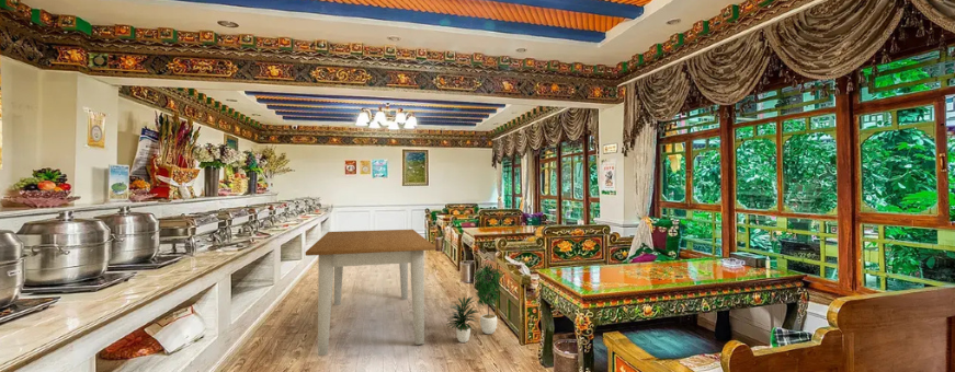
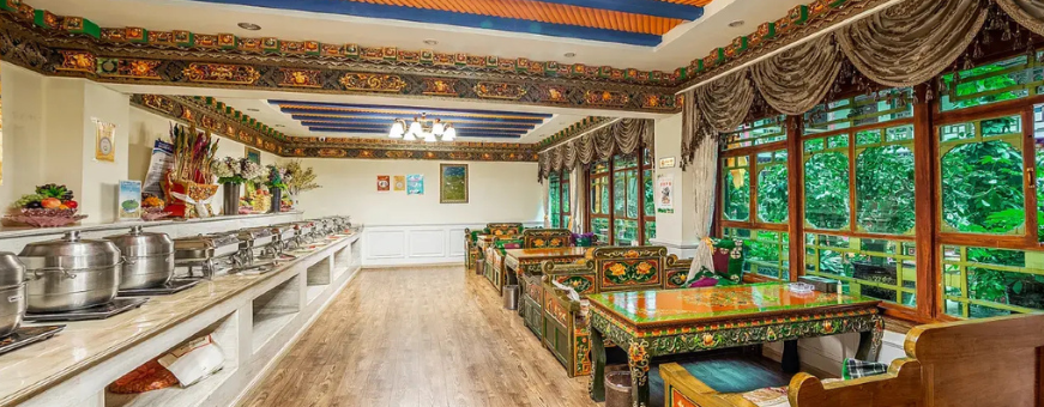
- table (372, 264)
- potted plant (475, 300)
